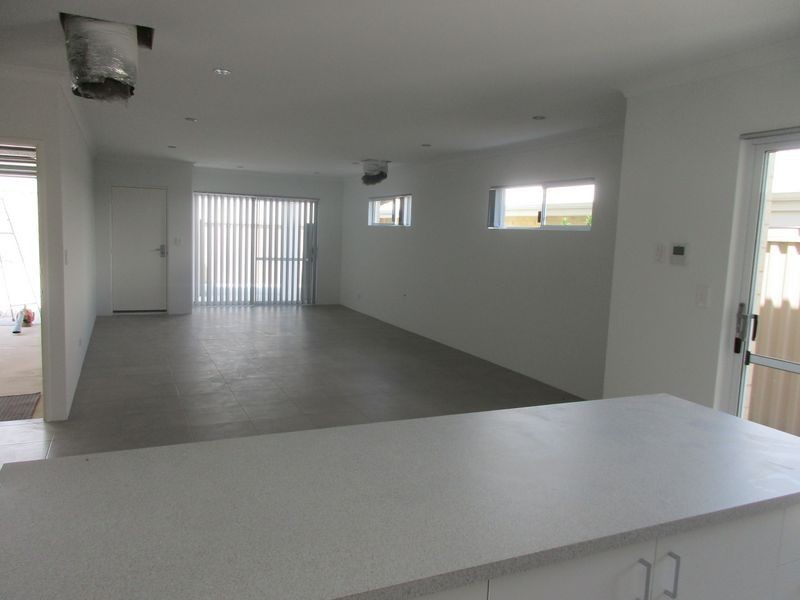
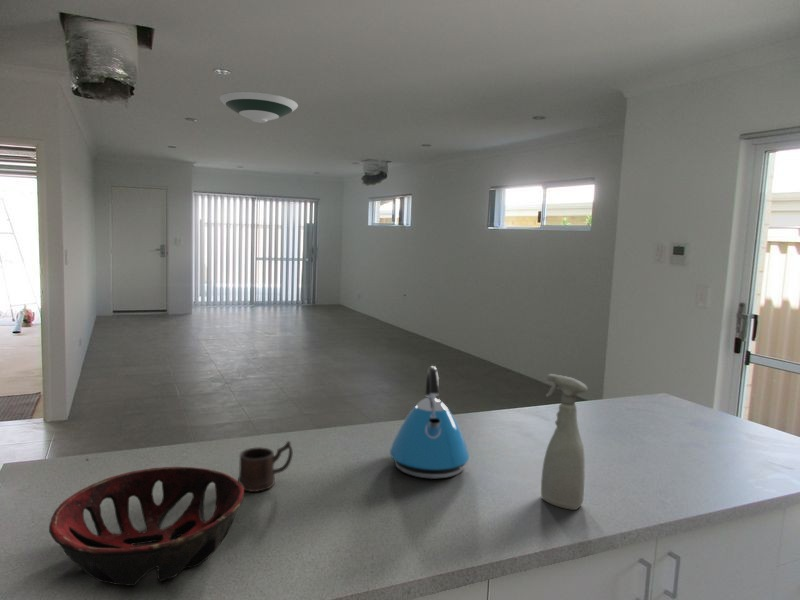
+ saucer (259, 111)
+ decorative bowl (152, 527)
+ mug (265, 463)
+ kettle (430, 415)
+ spray bottle (565, 440)
